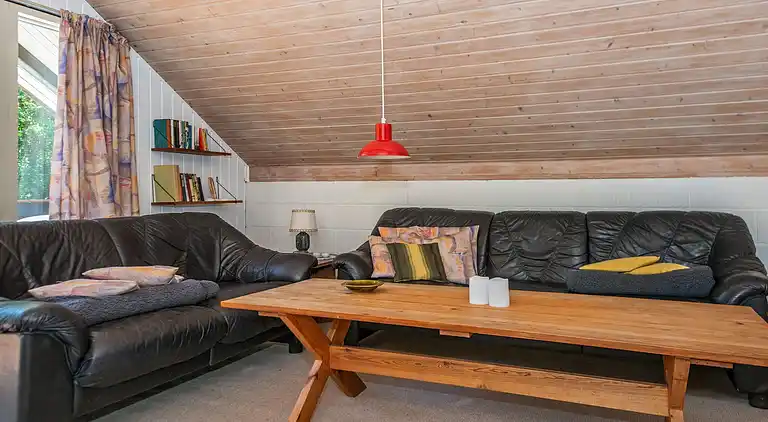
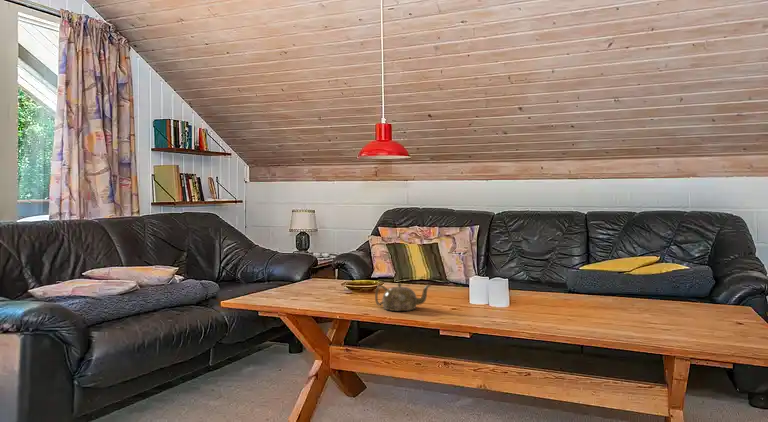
+ teapot (402, 295)
